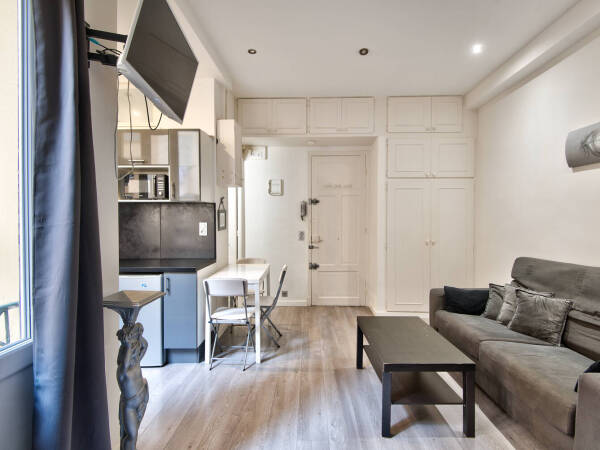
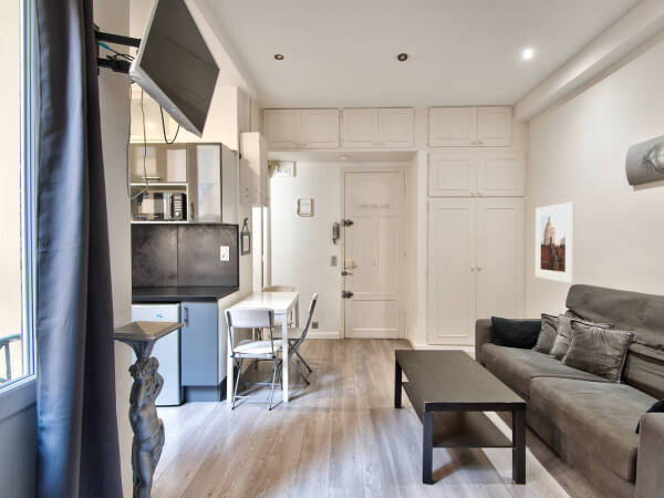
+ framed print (552, 242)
